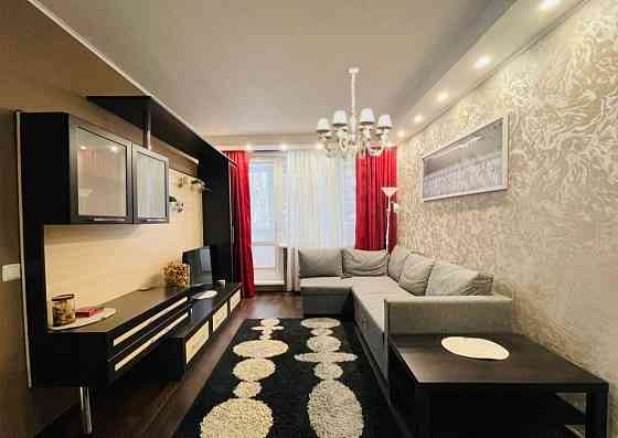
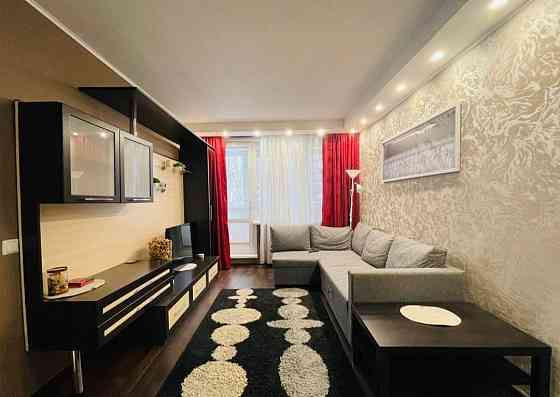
- chandelier (352, 115)
